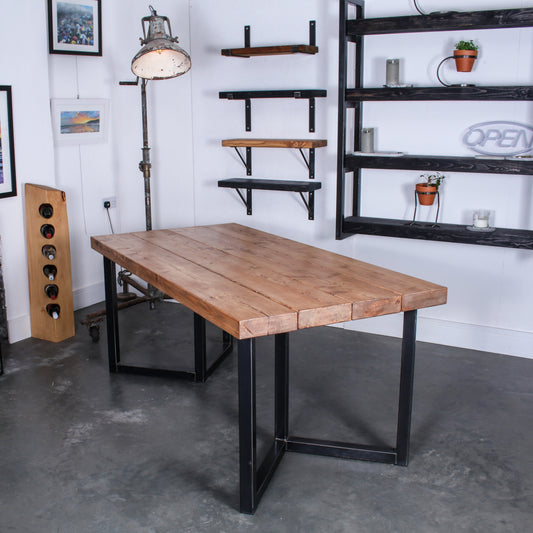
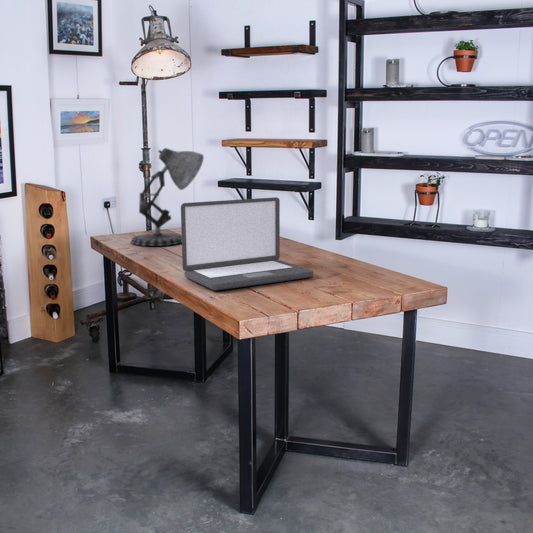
+ laptop (248, 240)
+ desk lamp (161, 189)
